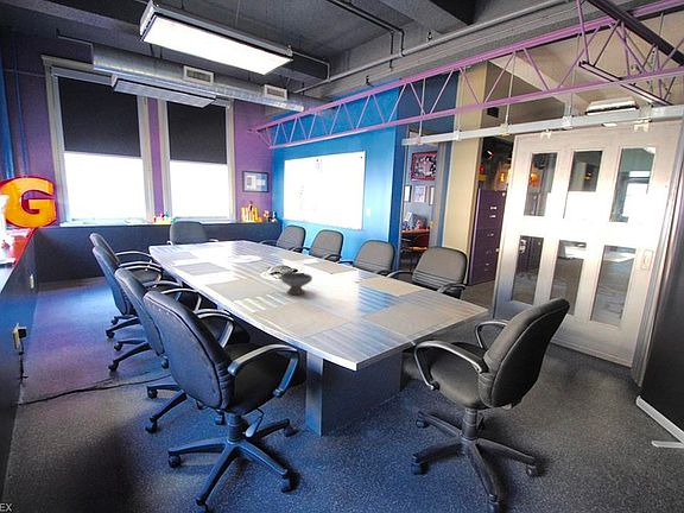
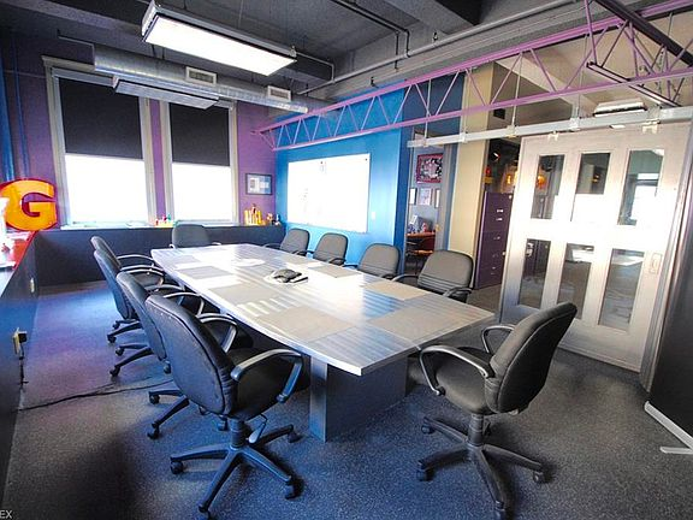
- bowl (296, 284)
